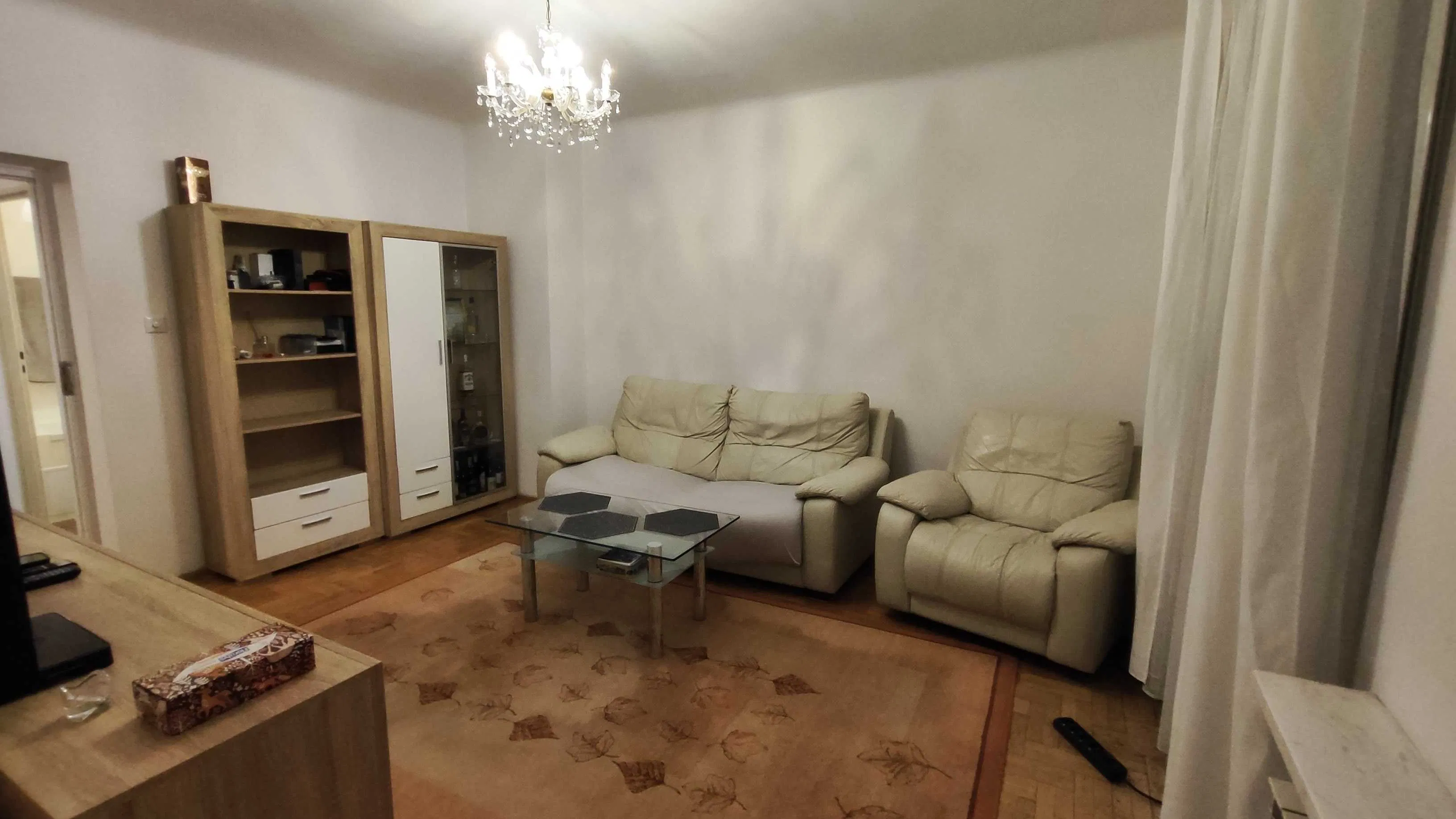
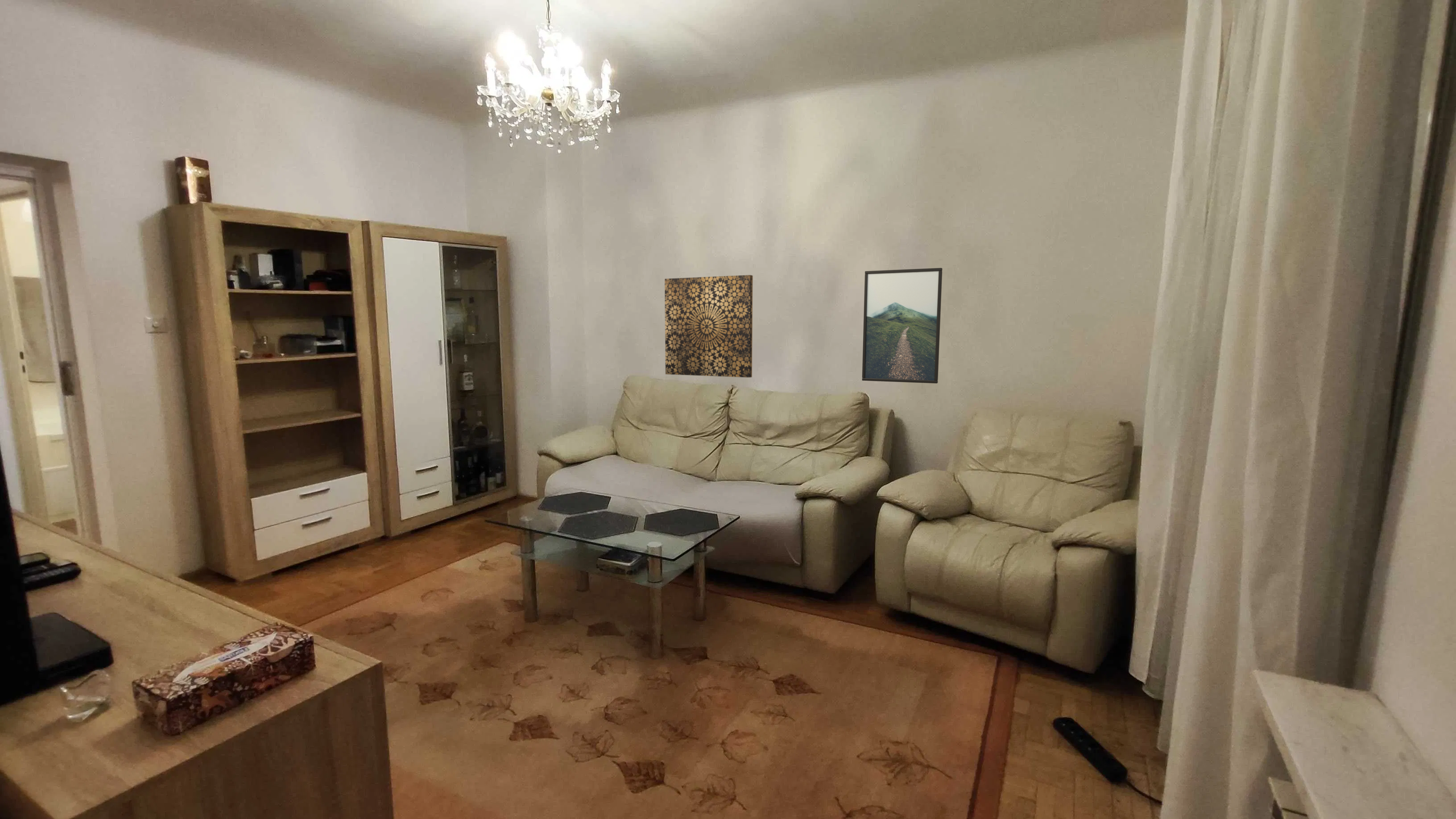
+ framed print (901, 326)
+ wall art (707, 327)
